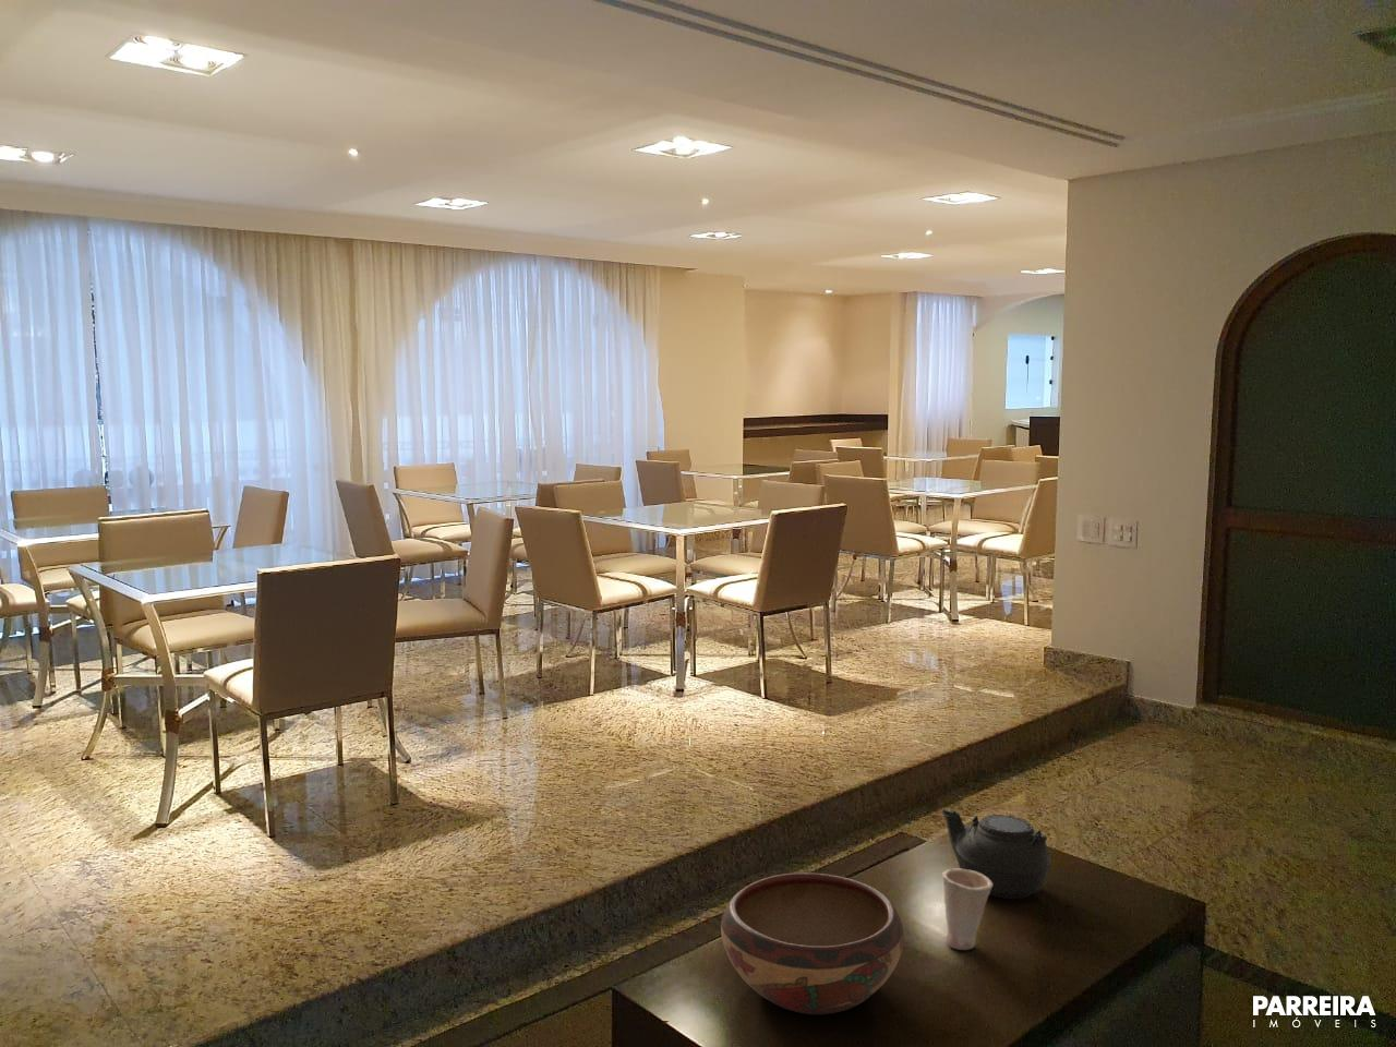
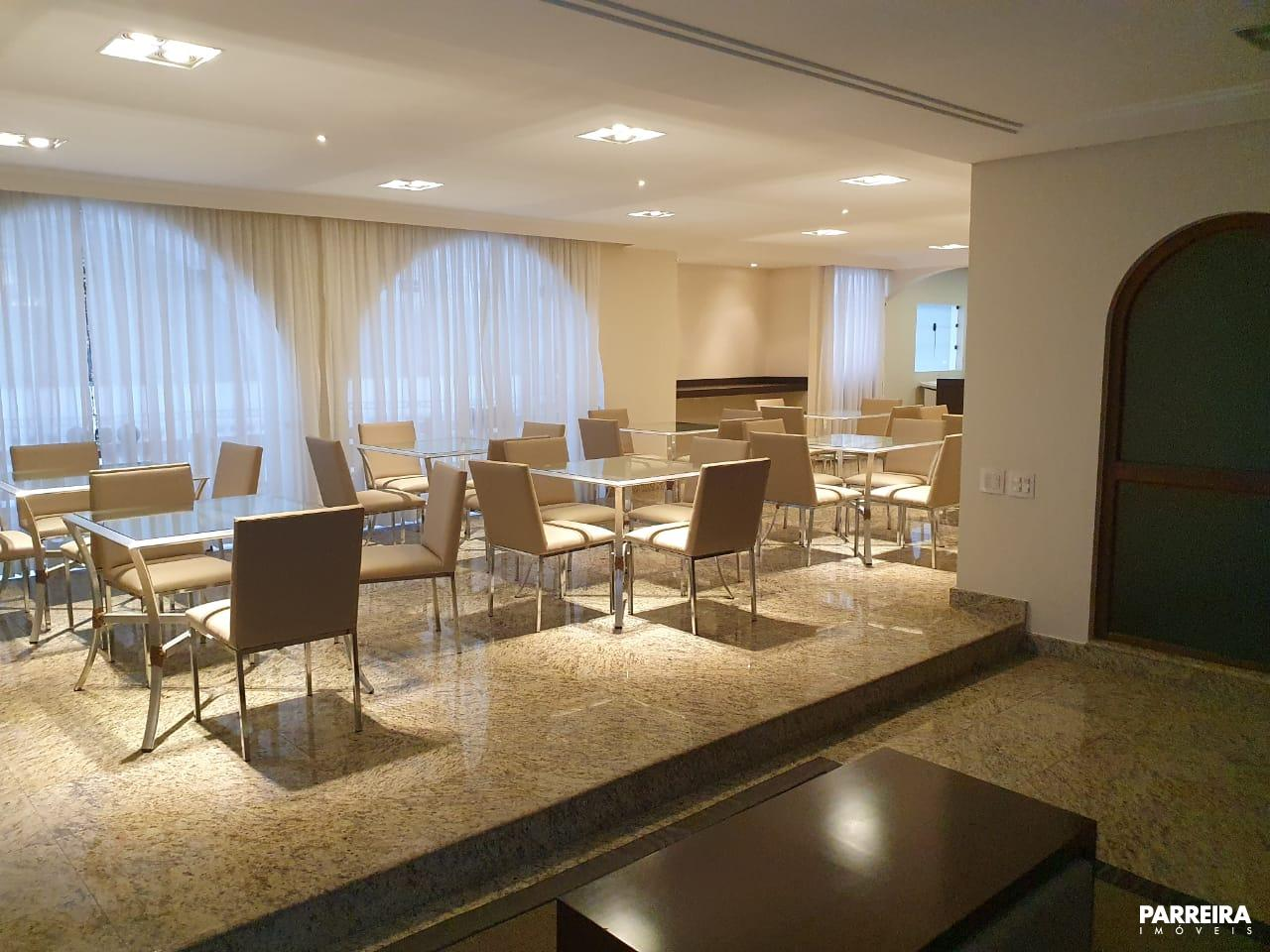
- teapot (994, 852)
- decorative bowl (810, 947)
- cup (966, 910)
